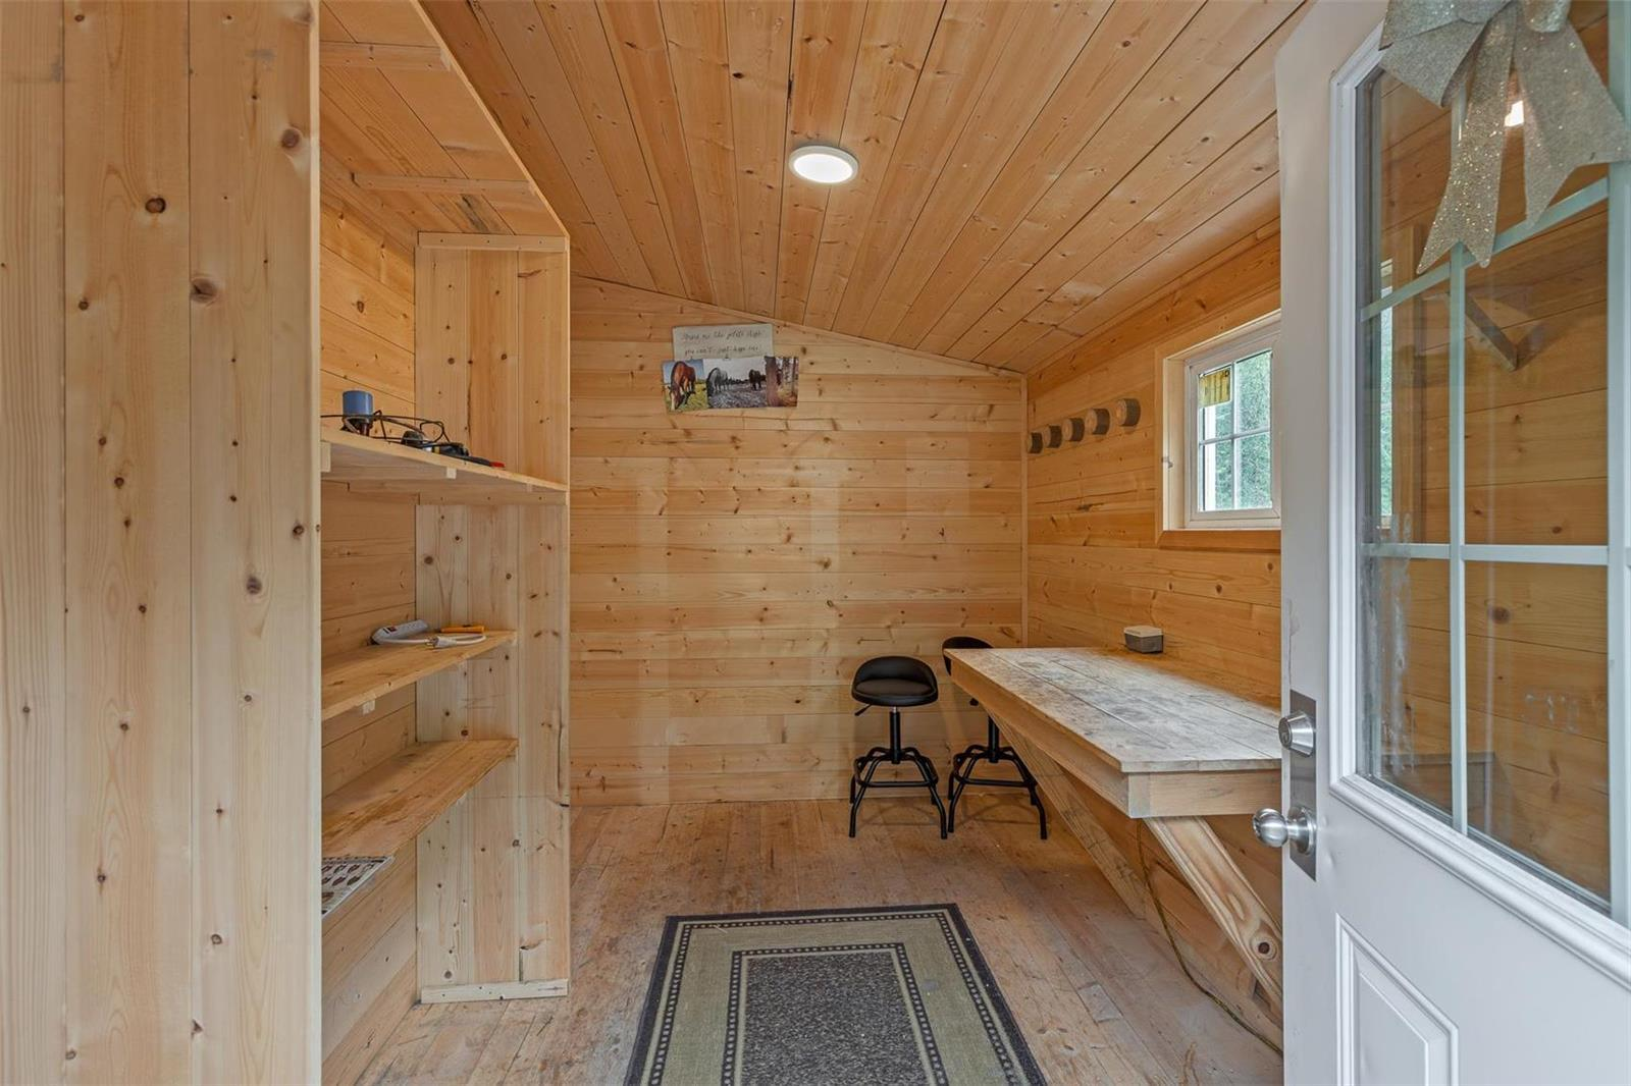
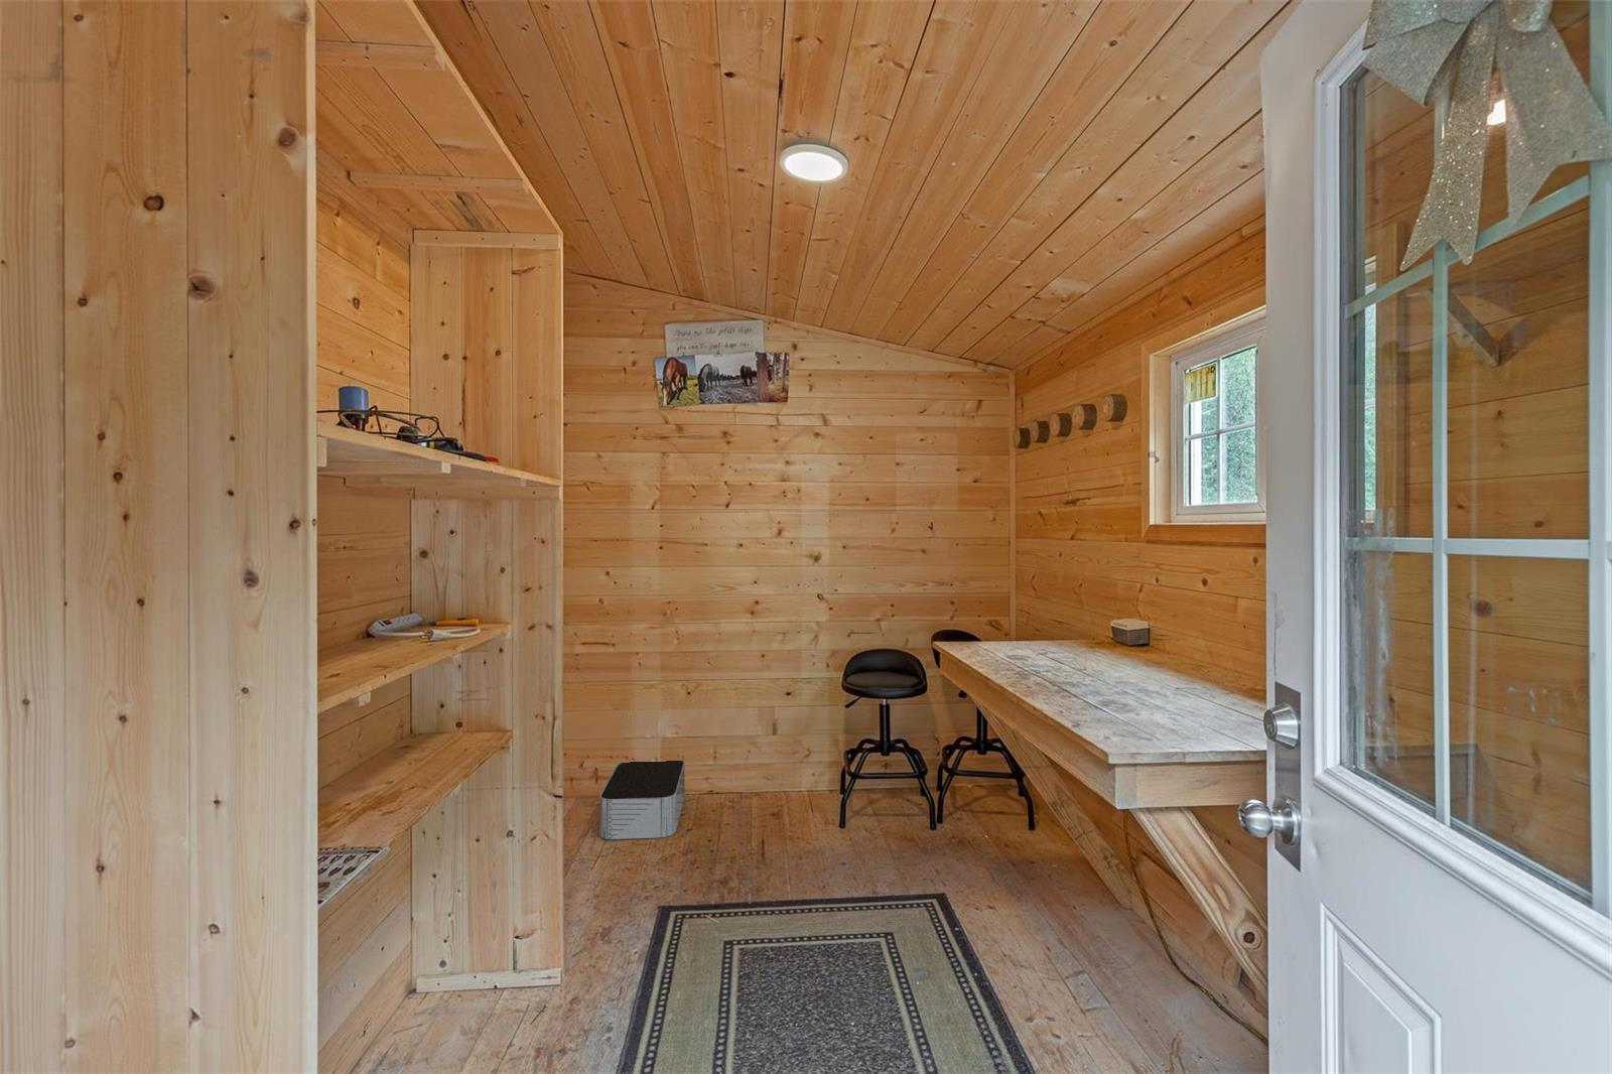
+ storage bin (645, 796)
